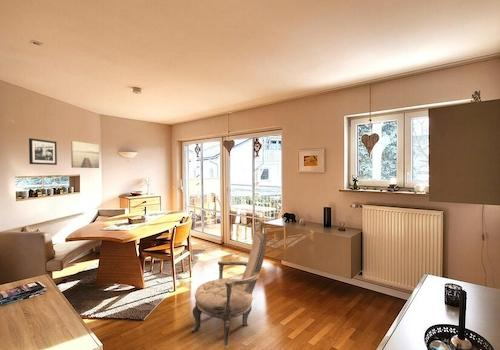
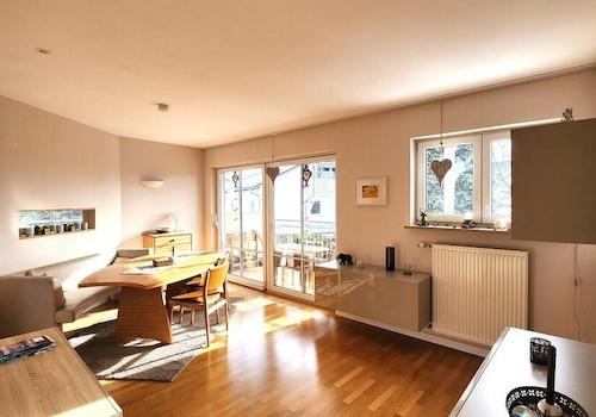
- picture frame (43, 152)
- wall art (86, 155)
- armchair (229, 278)
